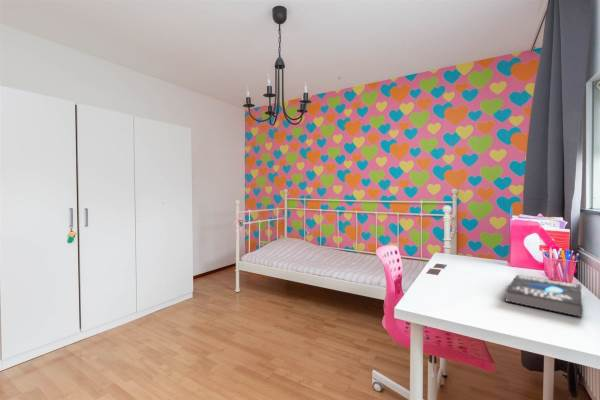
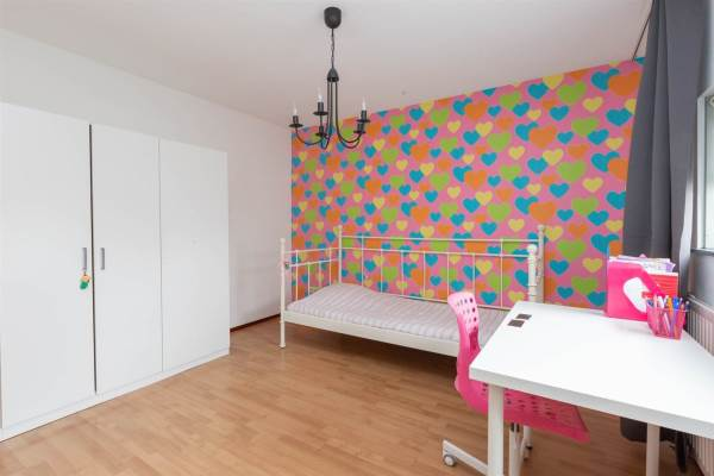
- book (544, 292)
